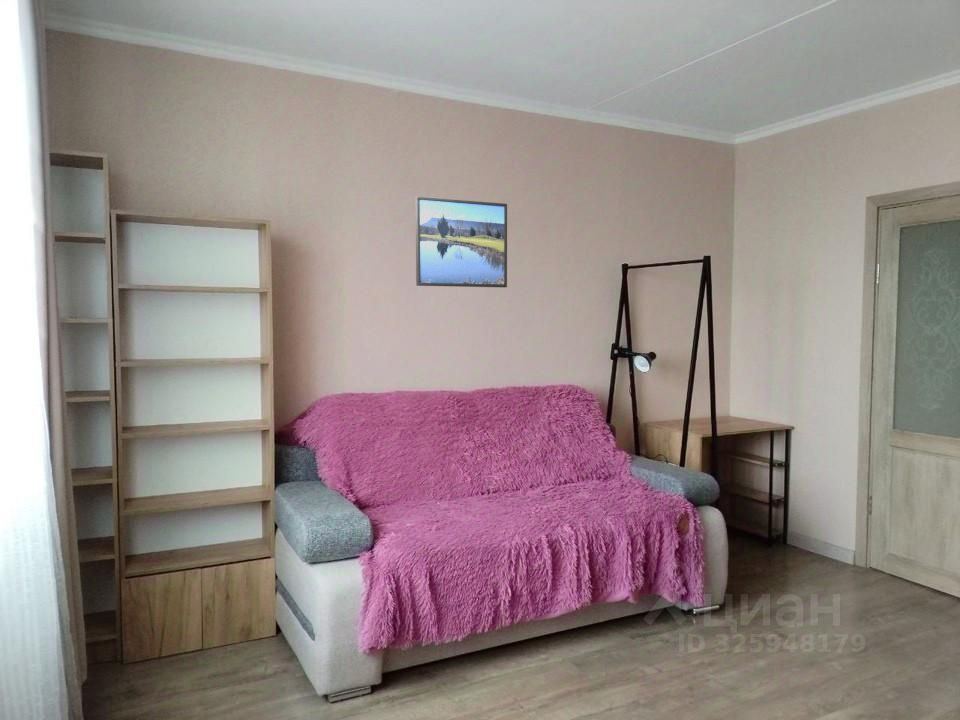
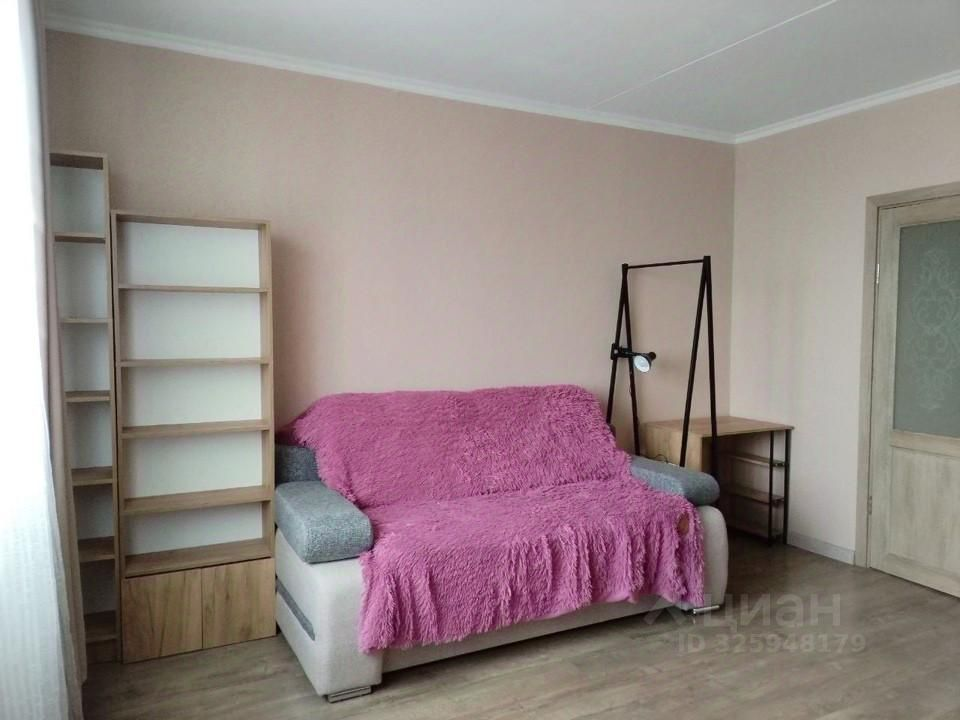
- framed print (462, 243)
